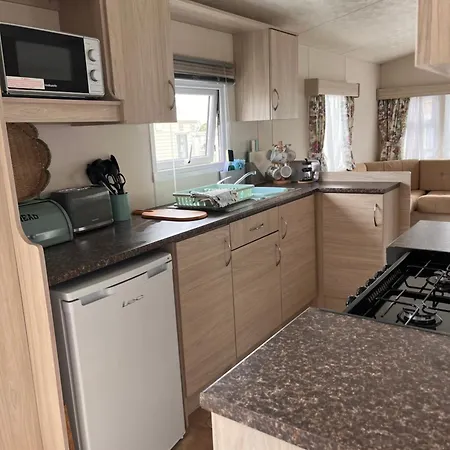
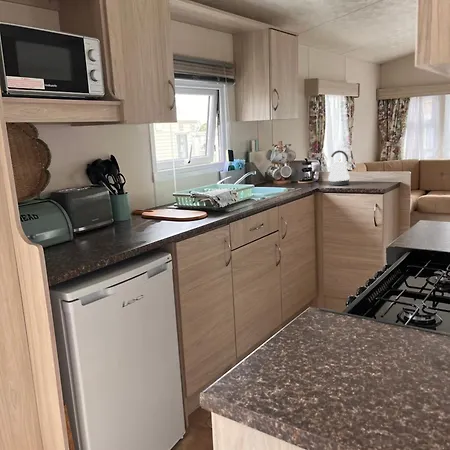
+ kettle (338, 167)
